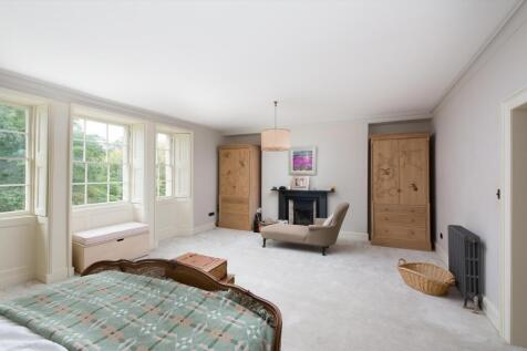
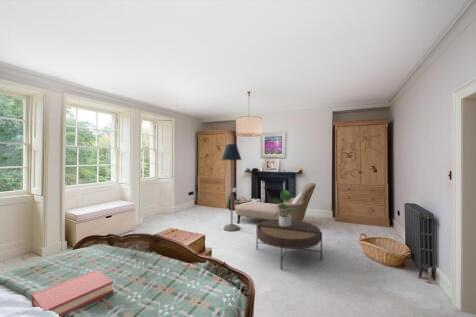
+ hardback book (74, 292)
+ floor lamp (231, 186)
+ coffee table (287, 240)
+ potted plant (283, 207)
